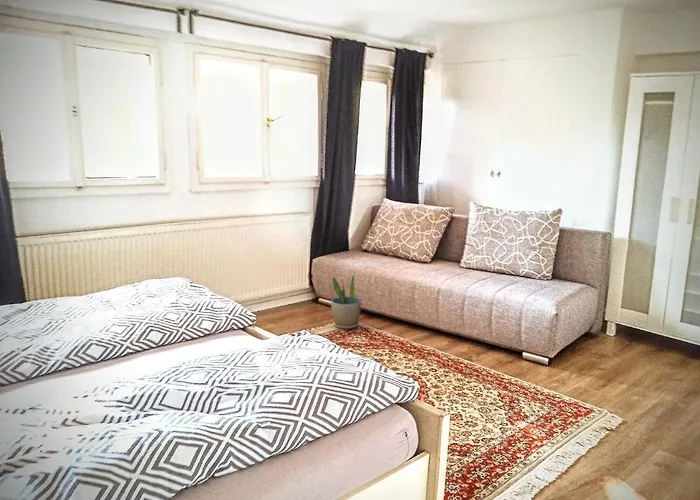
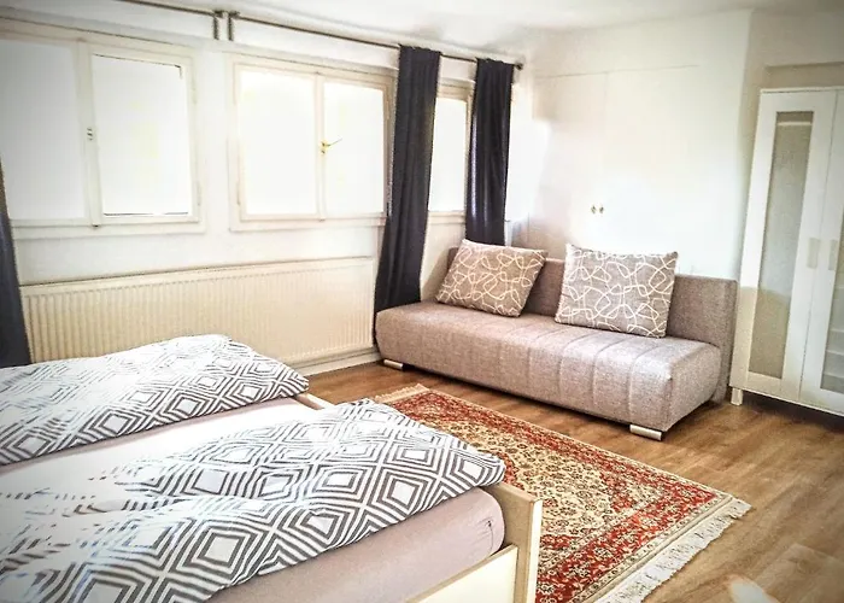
- potted plant (345, 298)
